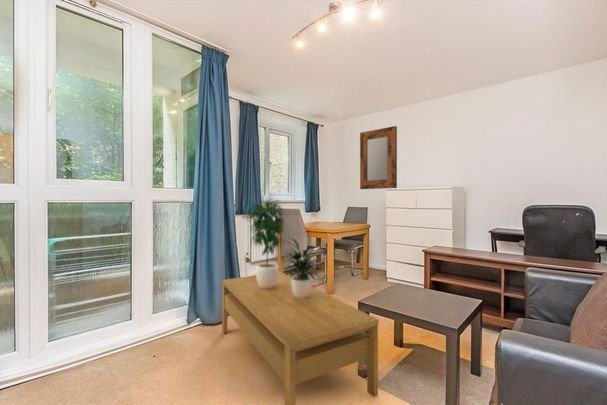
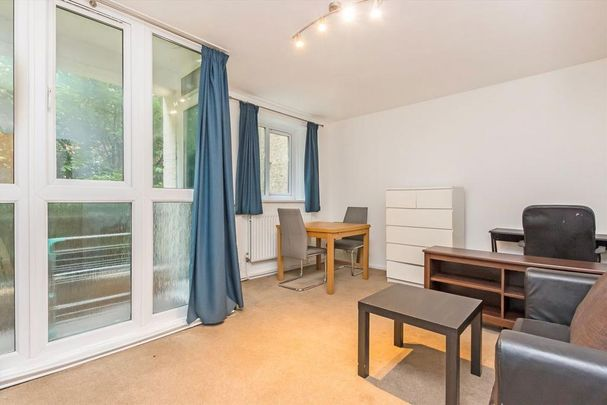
- potted plant (280, 241)
- home mirror (377, 159)
- coffee table (284, 326)
